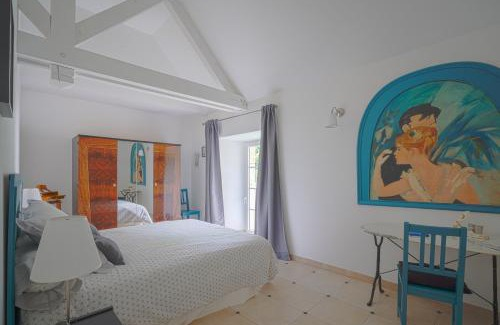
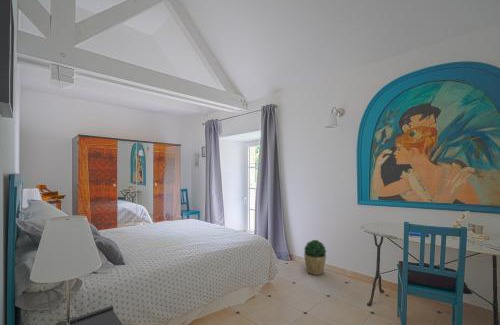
+ potted plant (314, 256)
